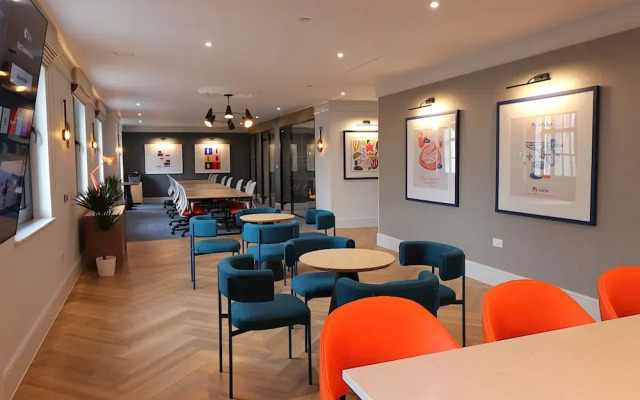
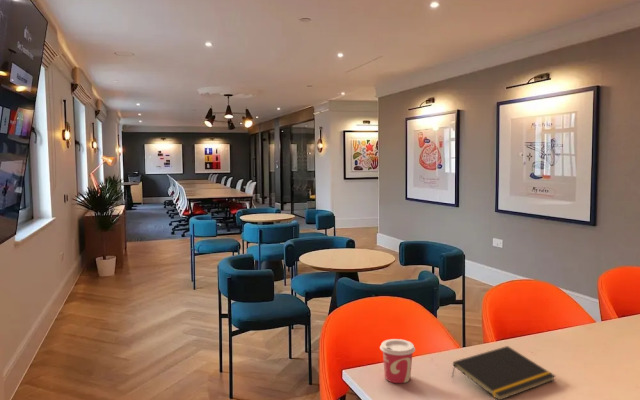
+ cup (397, 361)
+ notepad (503, 370)
